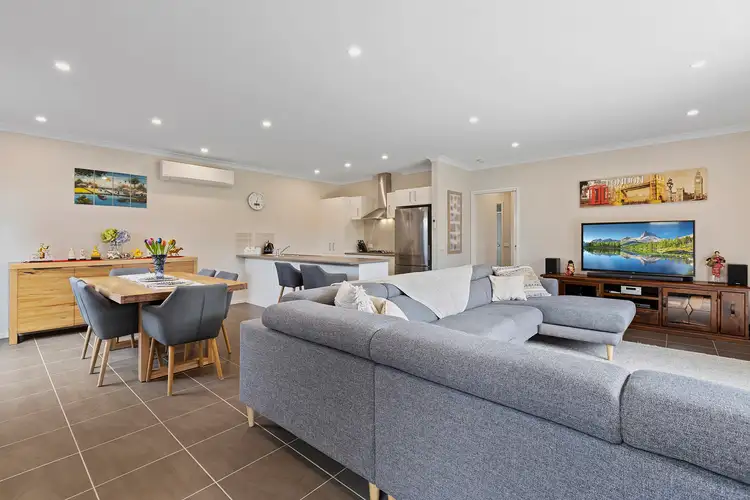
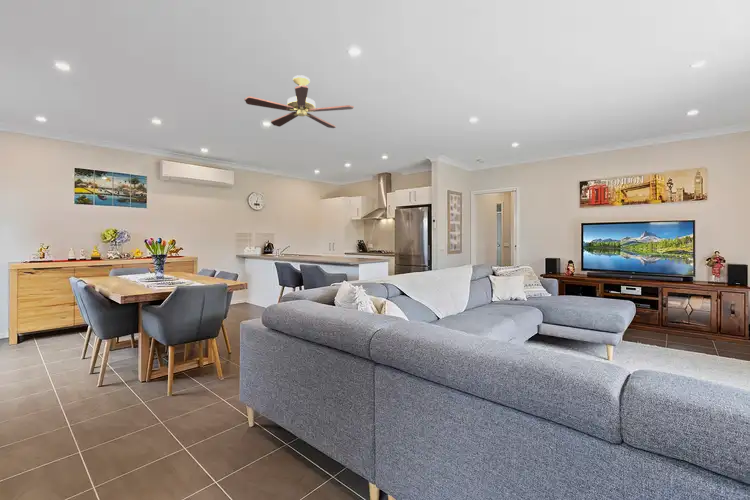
+ ceiling fan (300, 95)
